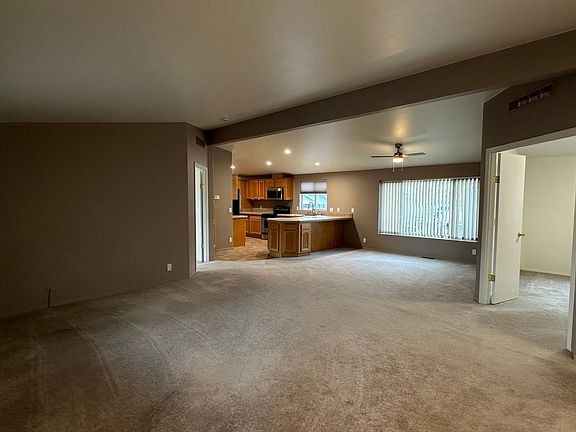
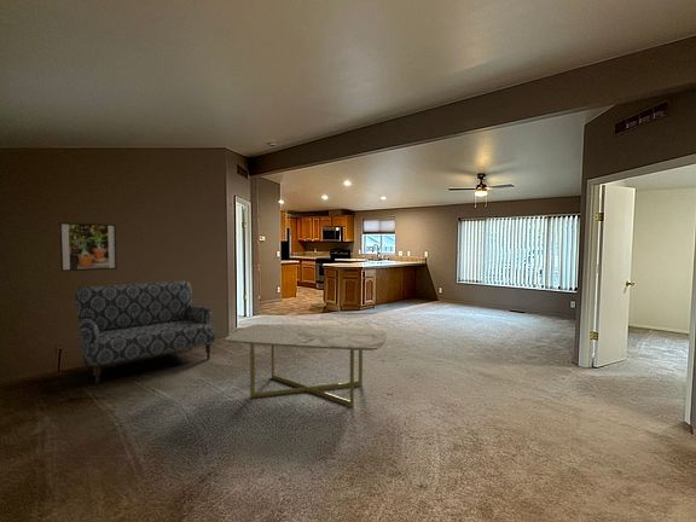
+ coffee table (308, 347)
+ sofa (147, 325)
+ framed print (89, 246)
